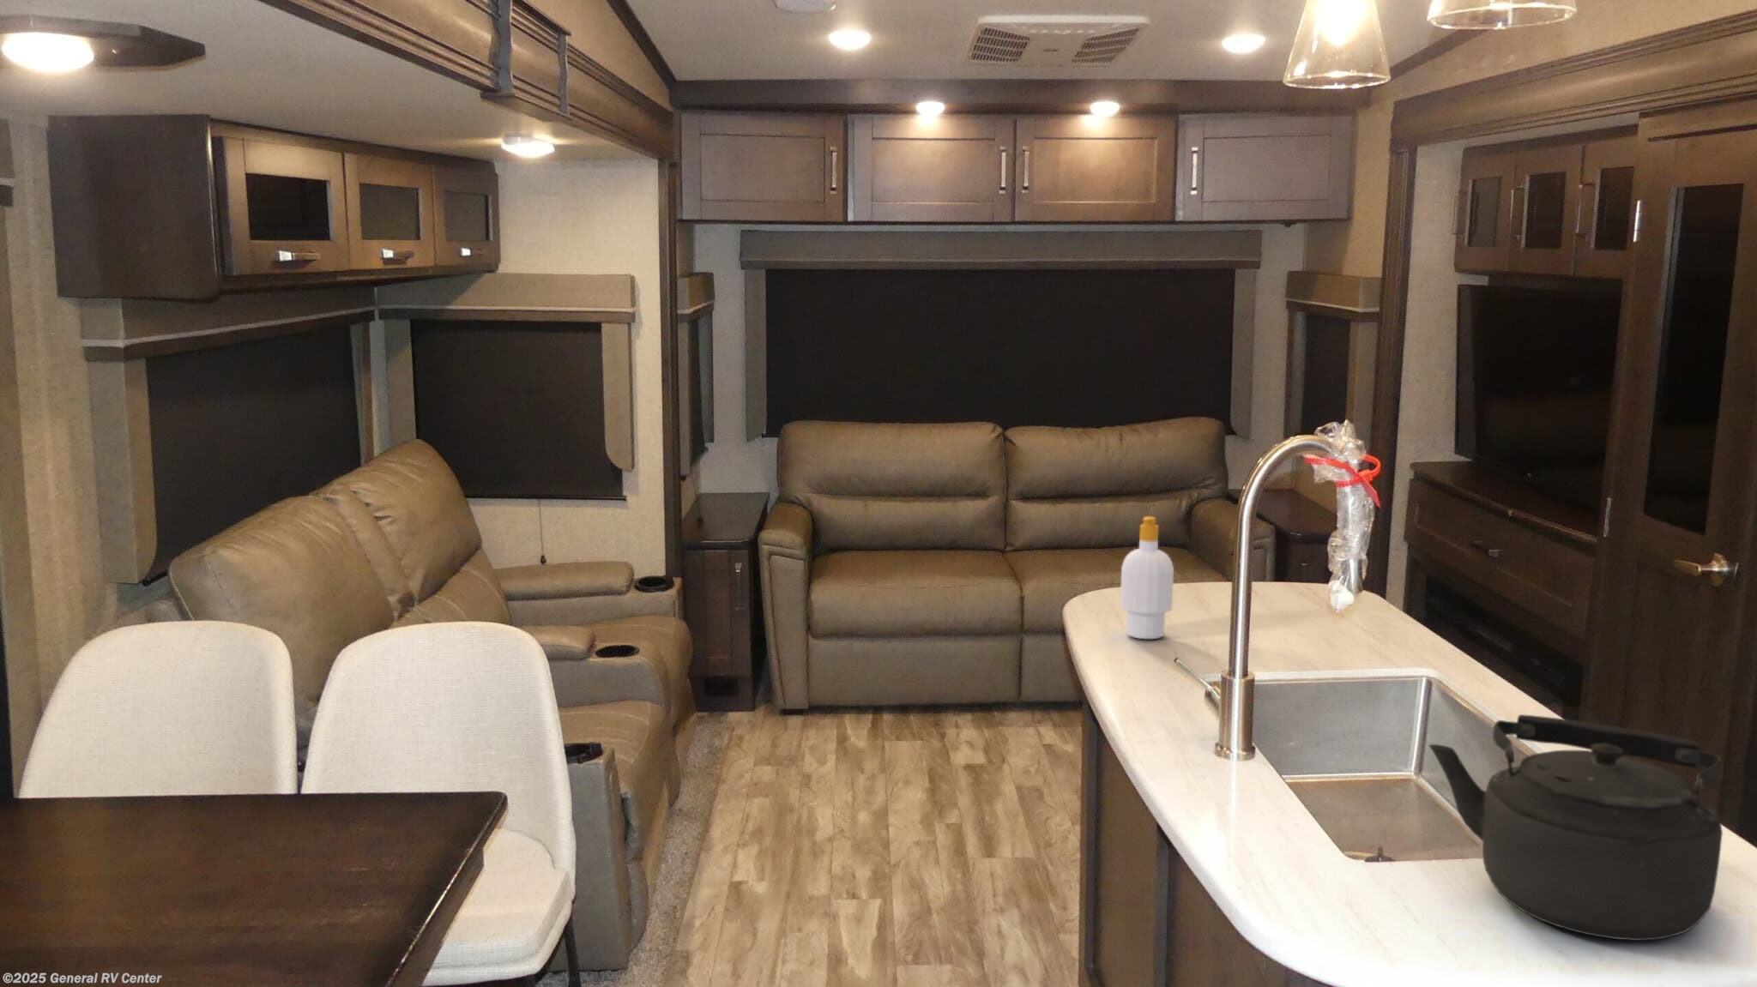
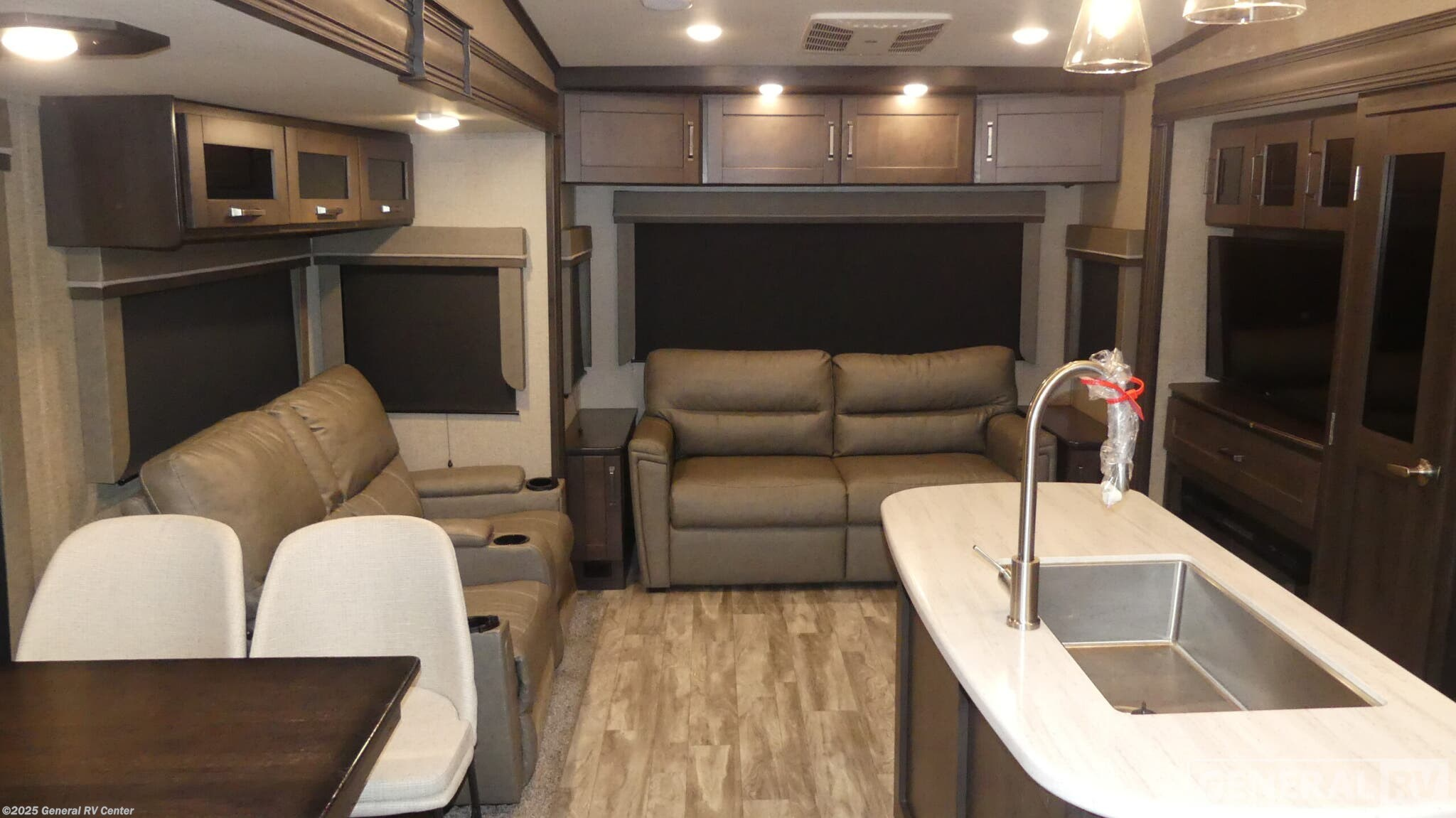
- soap bottle (1148, 577)
- kettle (1590, 820)
